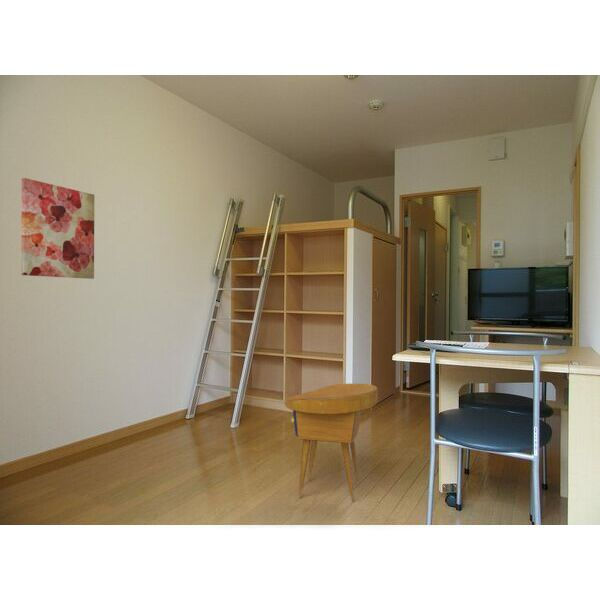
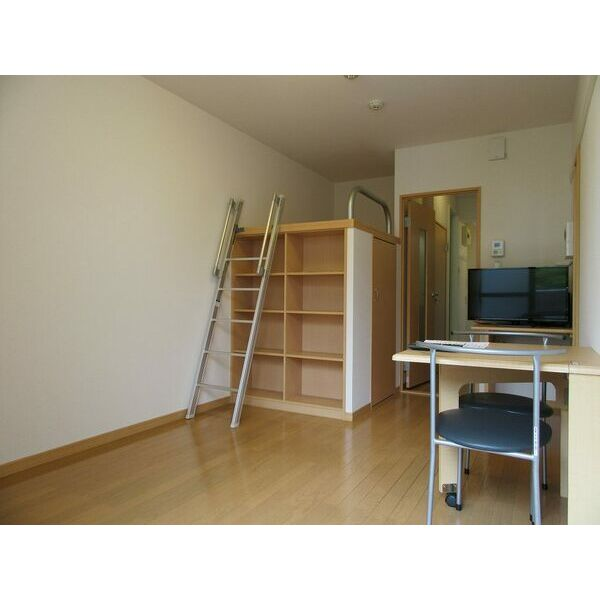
- side table (330, 436)
- wall art (60, 232)
